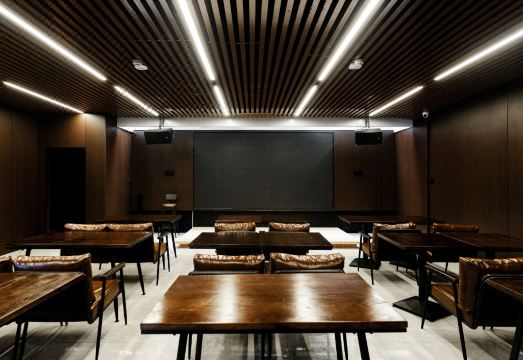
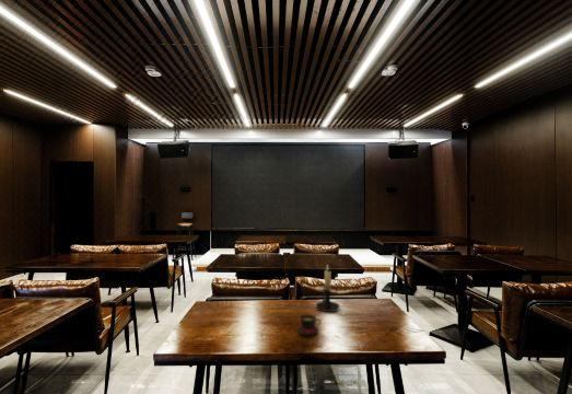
+ candle holder (326, 285)
+ teacup (308, 325)
